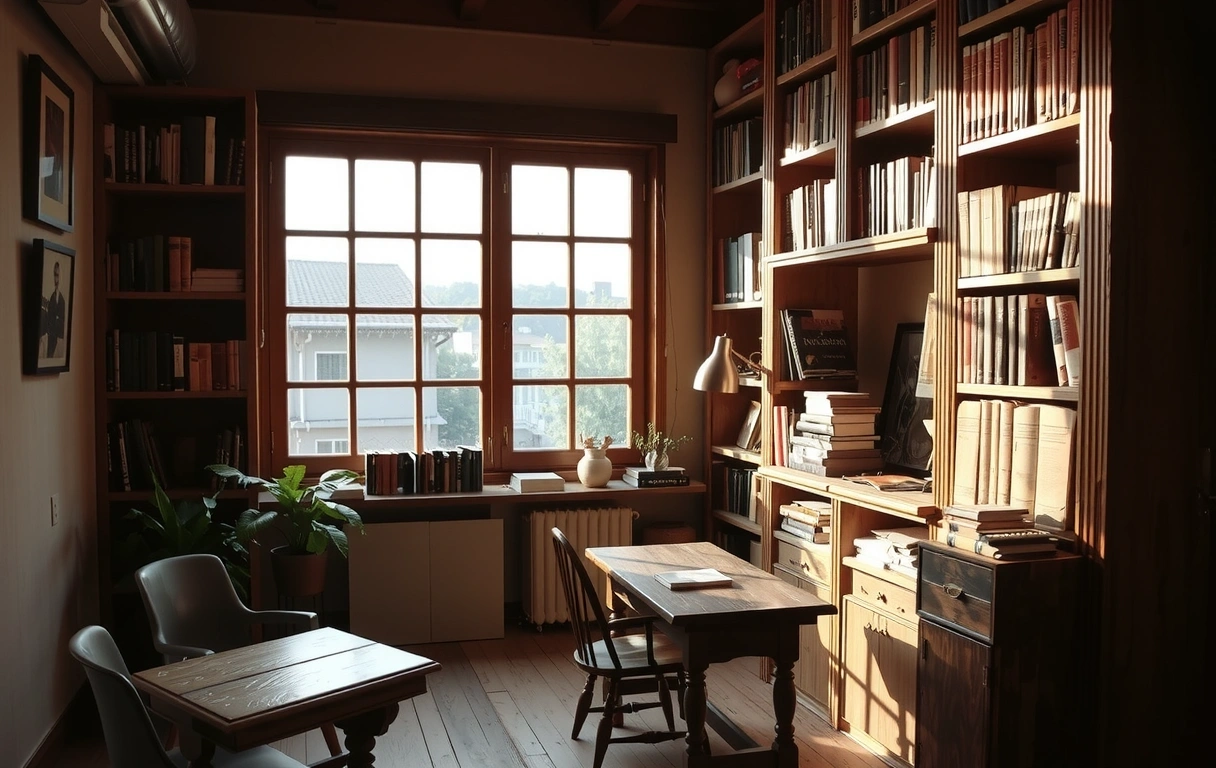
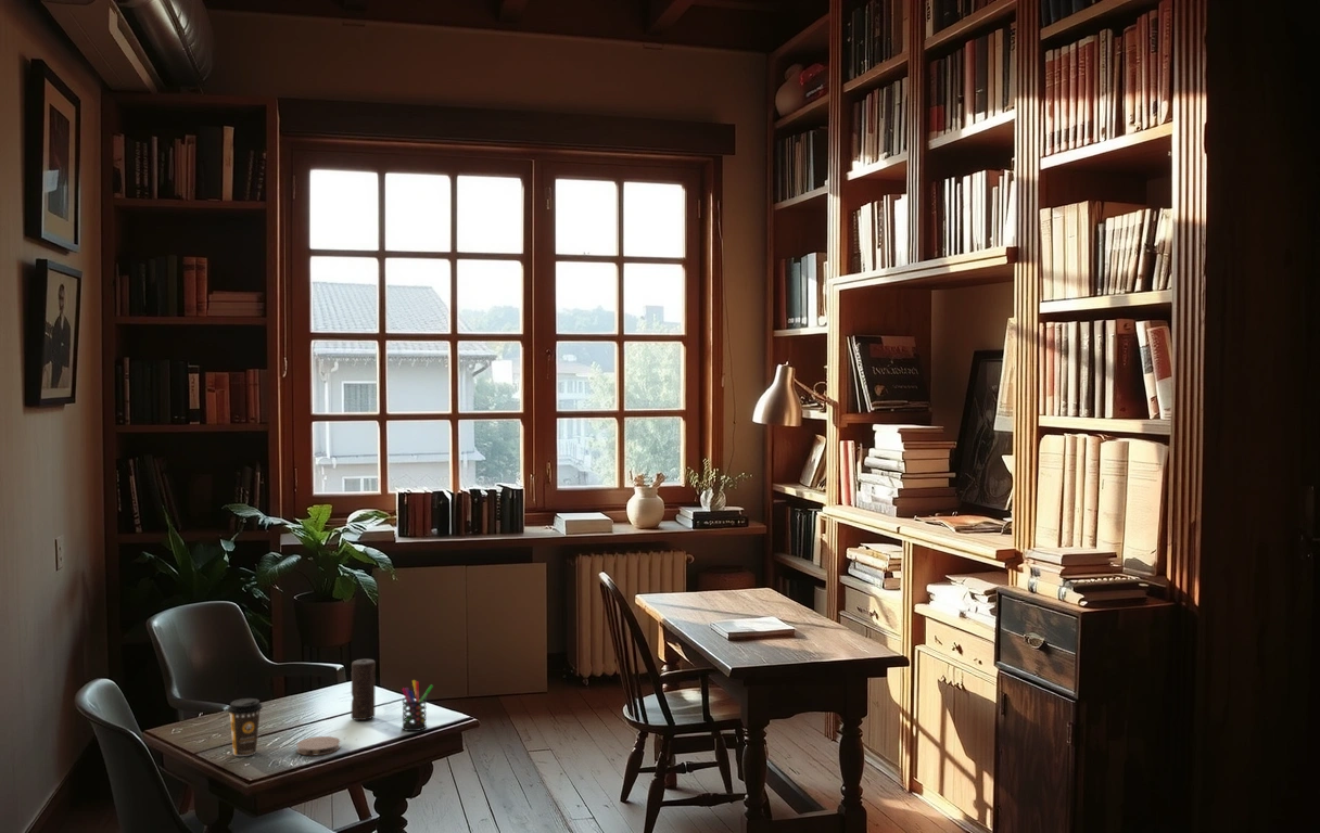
+ coffee cup (244, 727)
+ candle (363, 689)
+ coaster (318, 745)
+ pen holder (417, 703)
